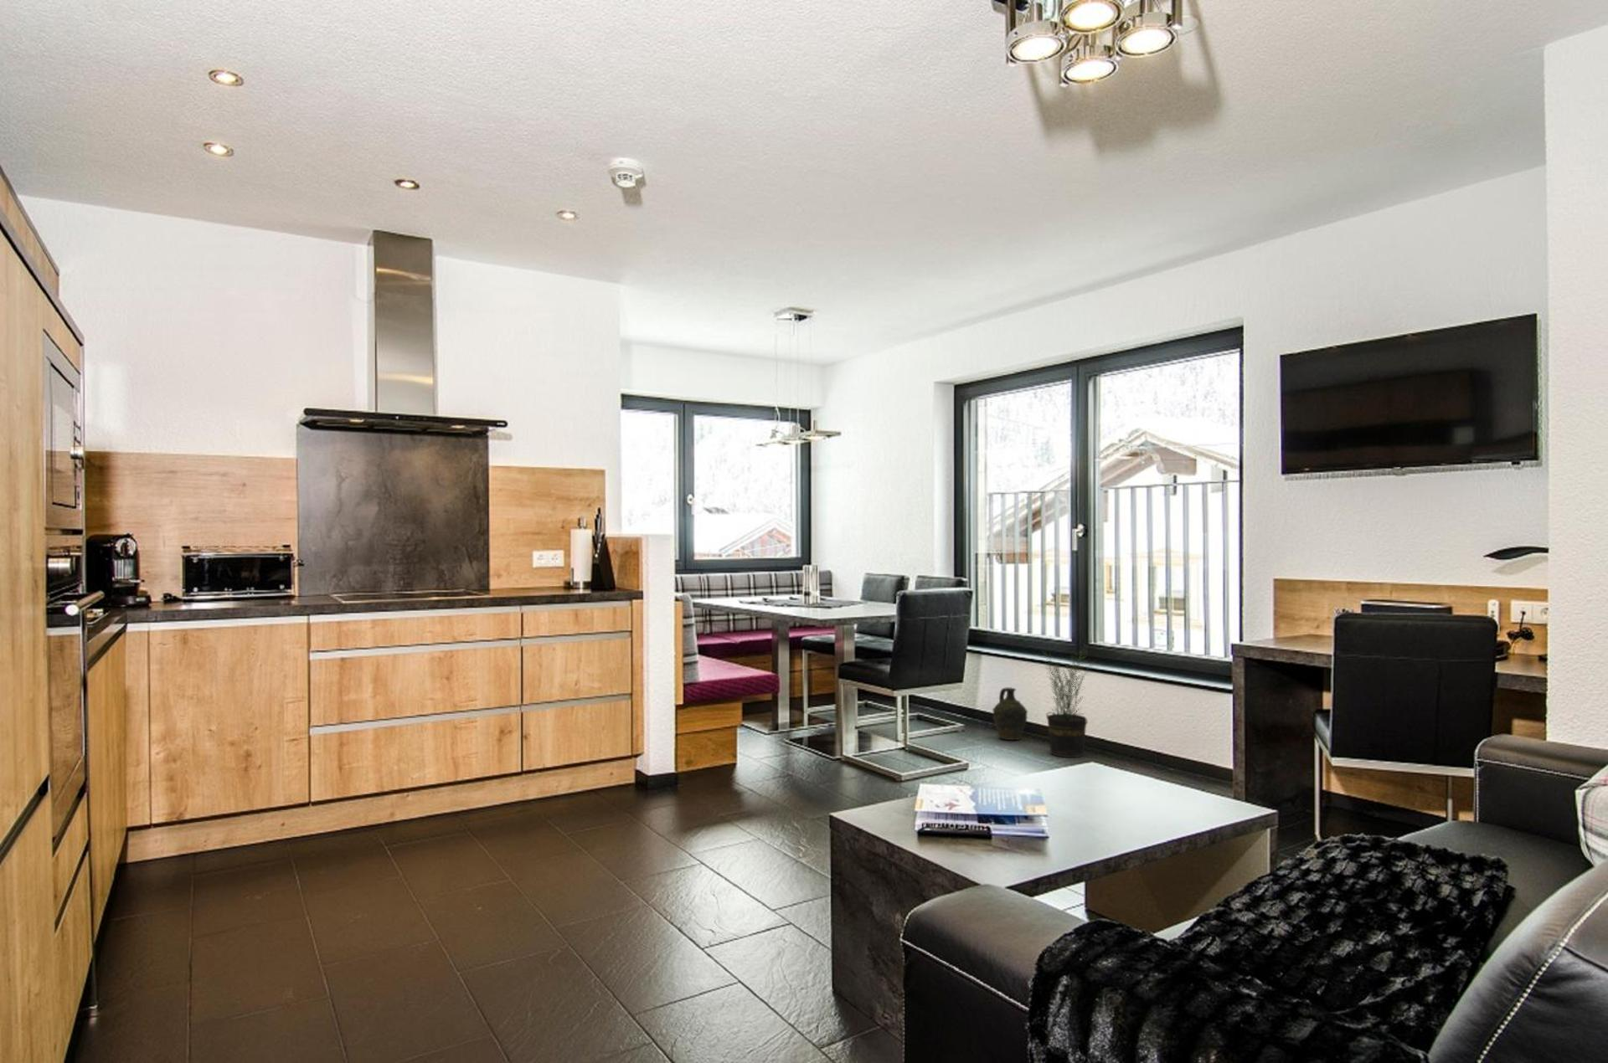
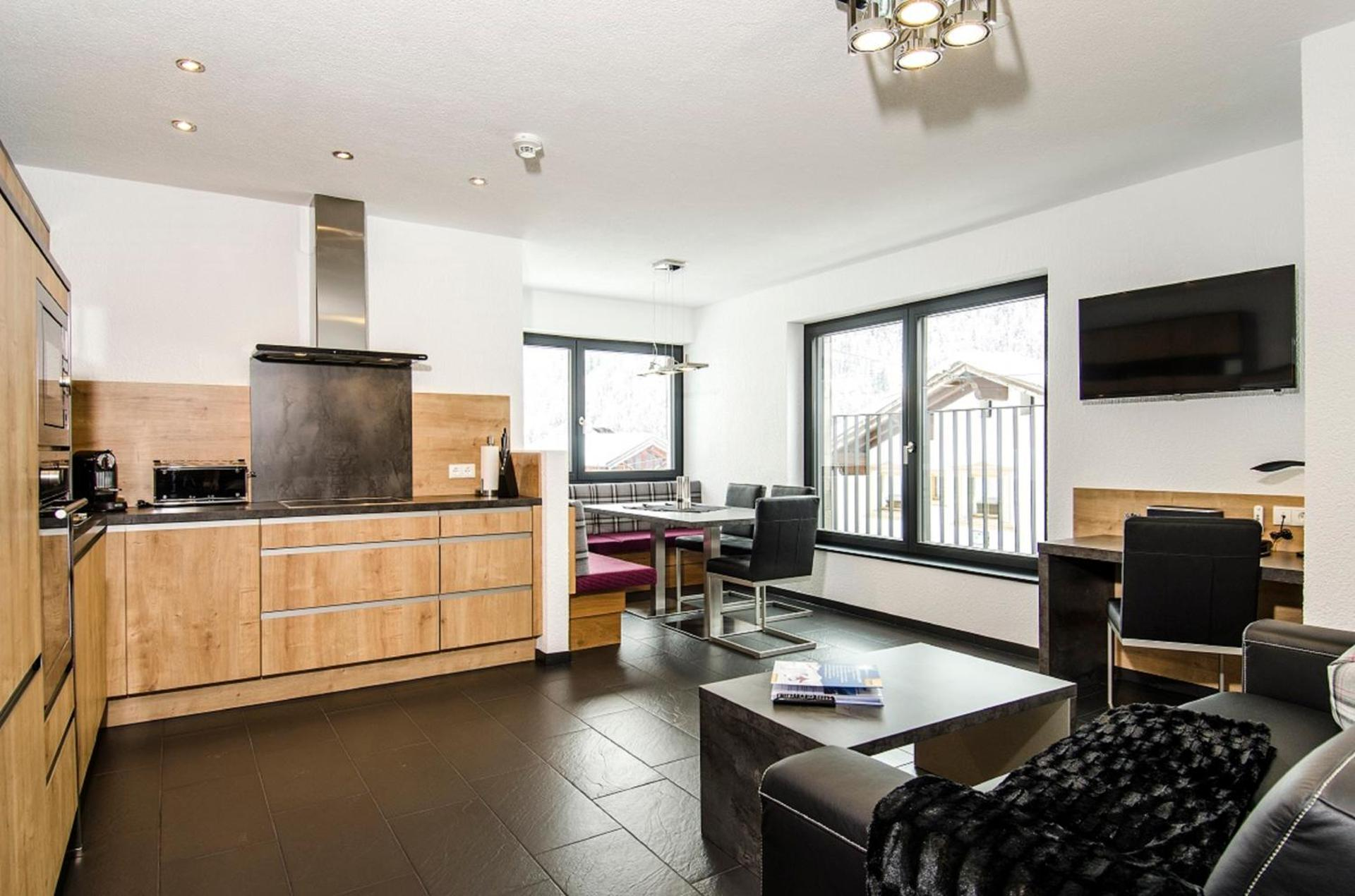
- ceramic jug (1010, 713)
- potted plant (1067, 699)
